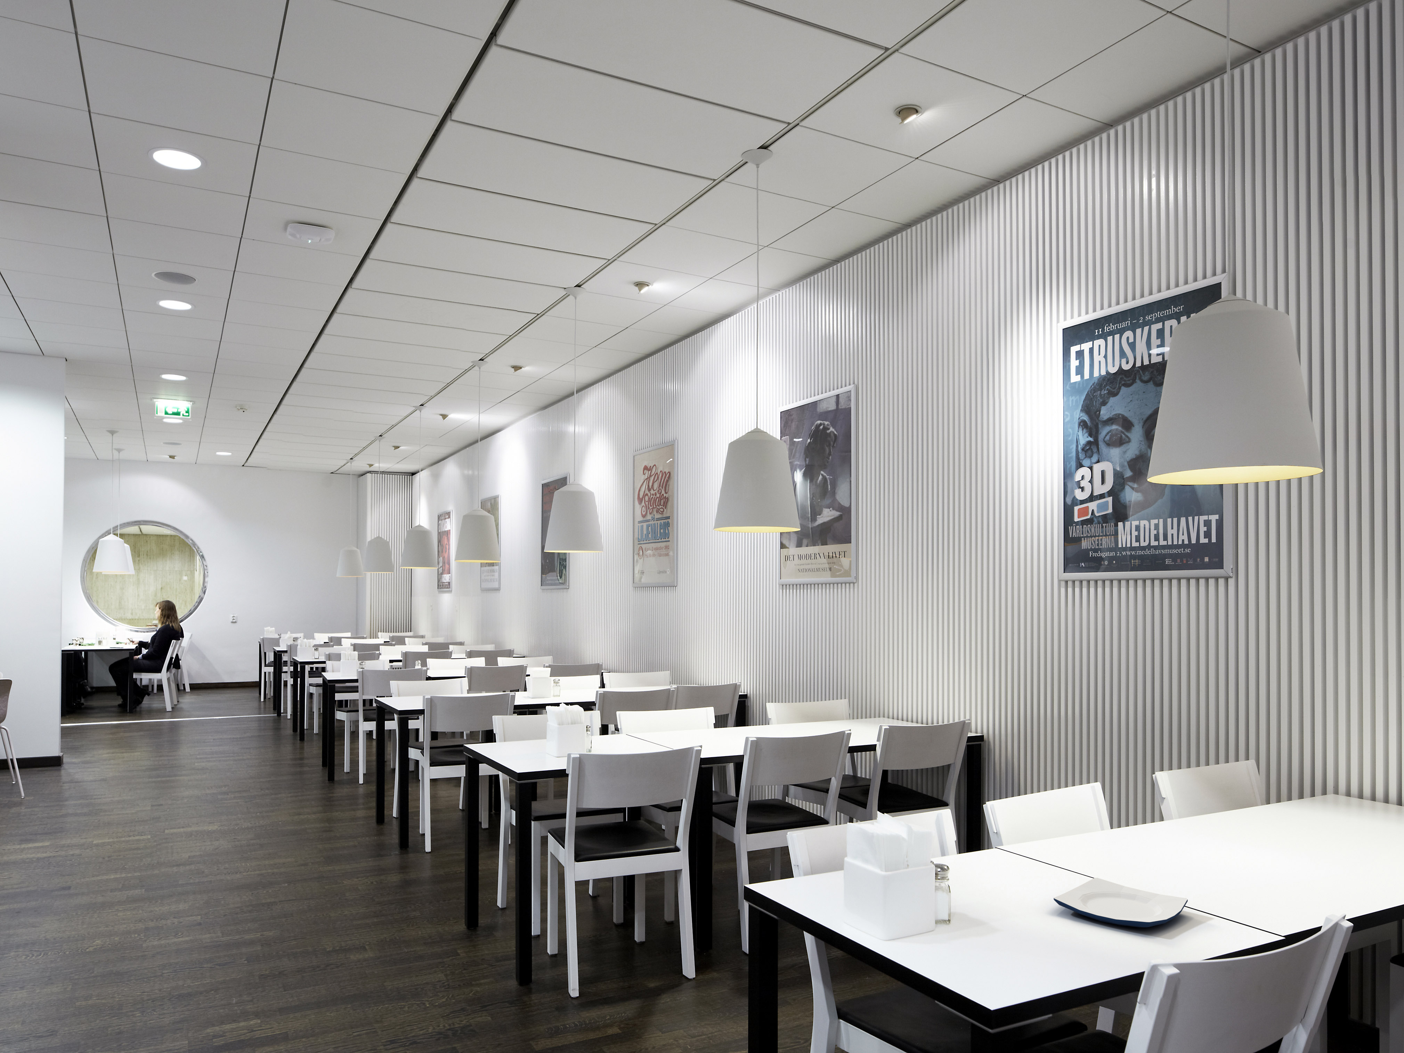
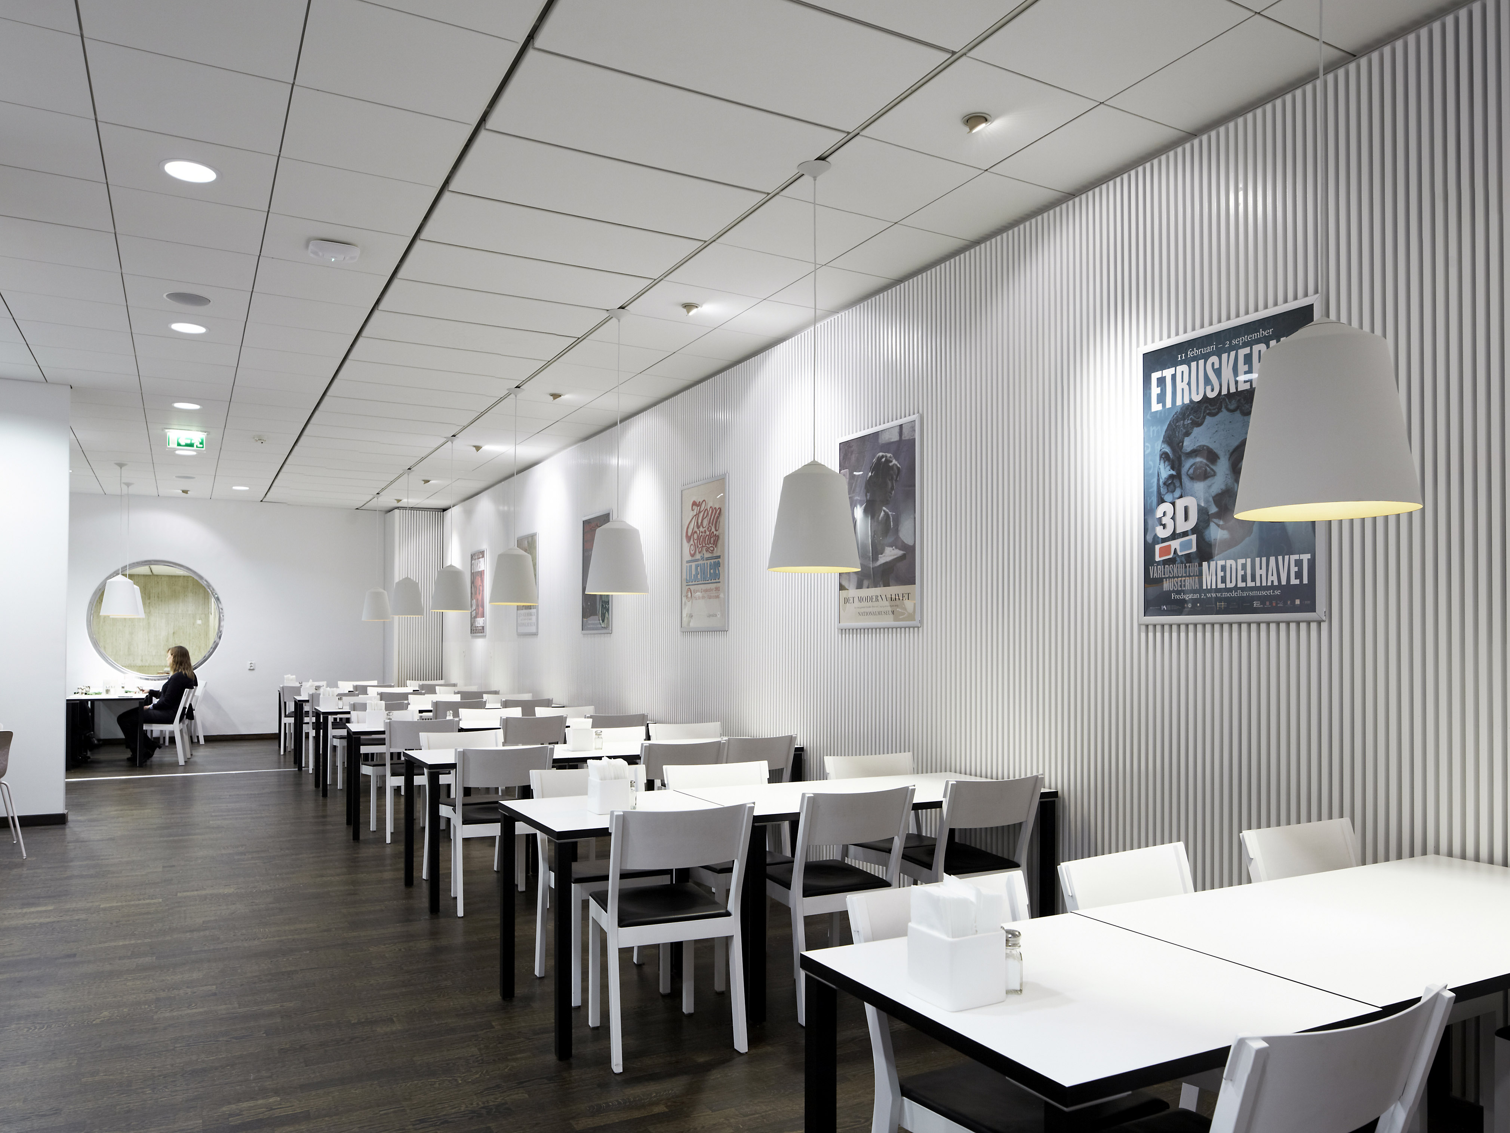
- plate (1121, 905)
